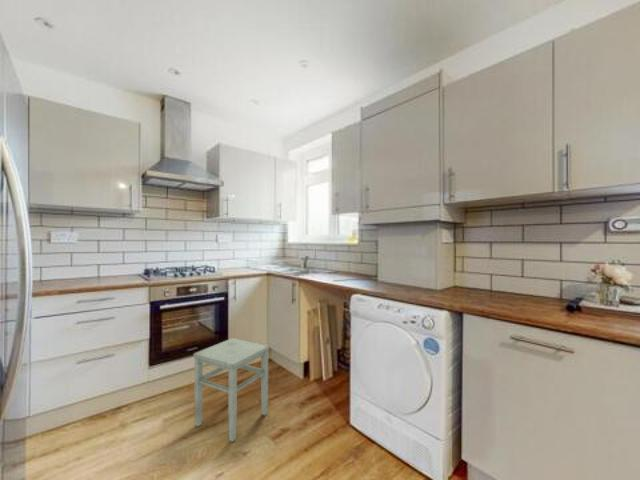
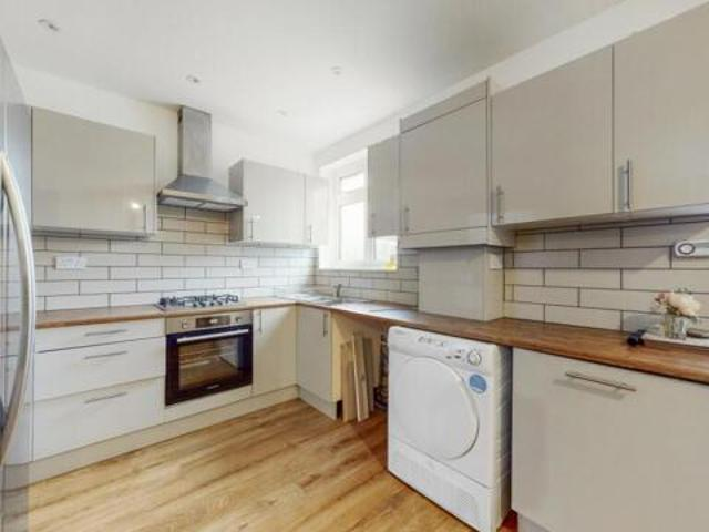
- stool (232, 384)
